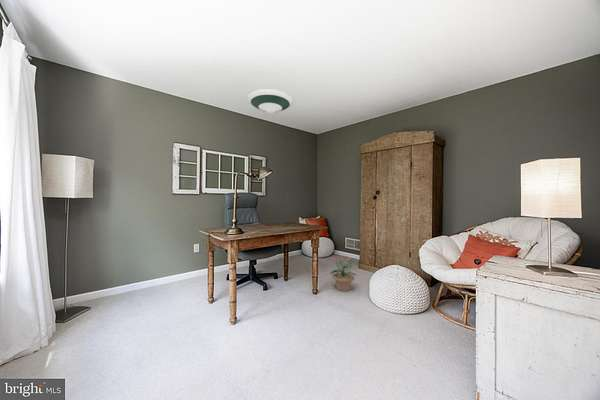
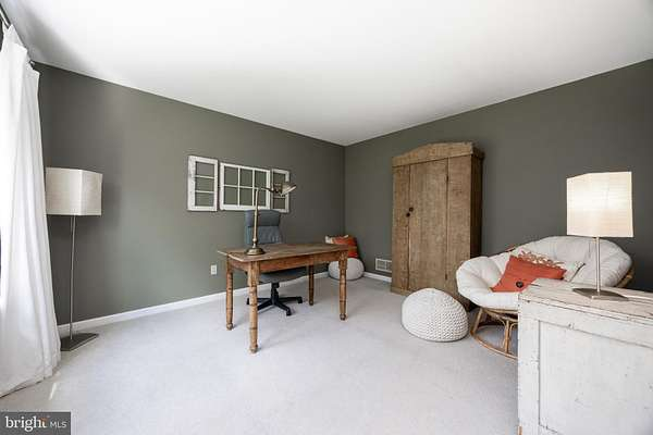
- potted plant (343, 272)
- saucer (270, 106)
